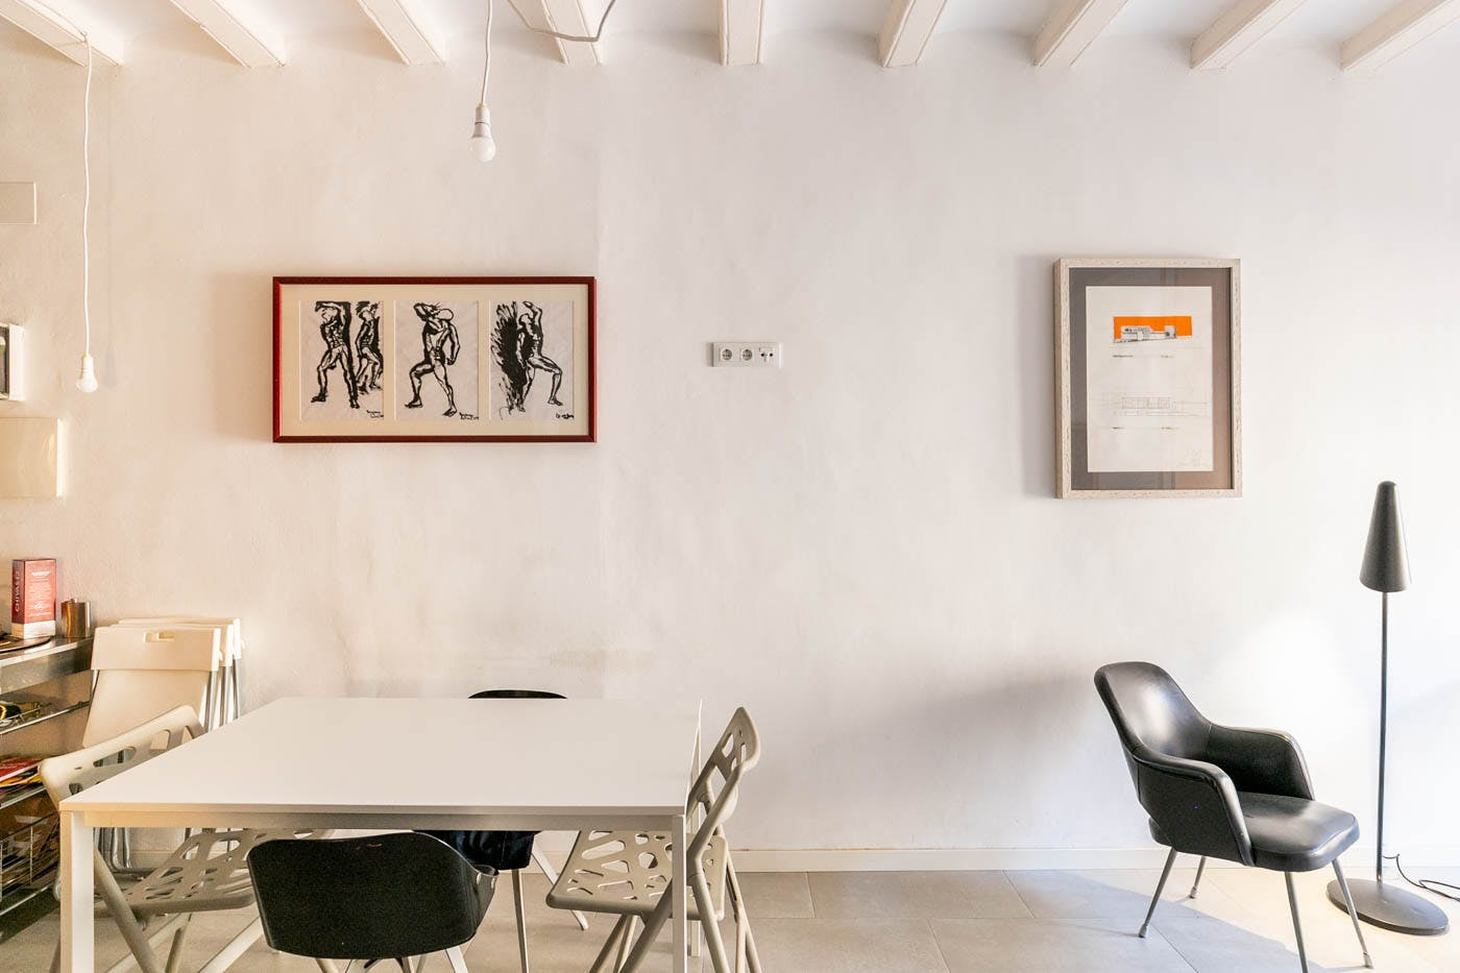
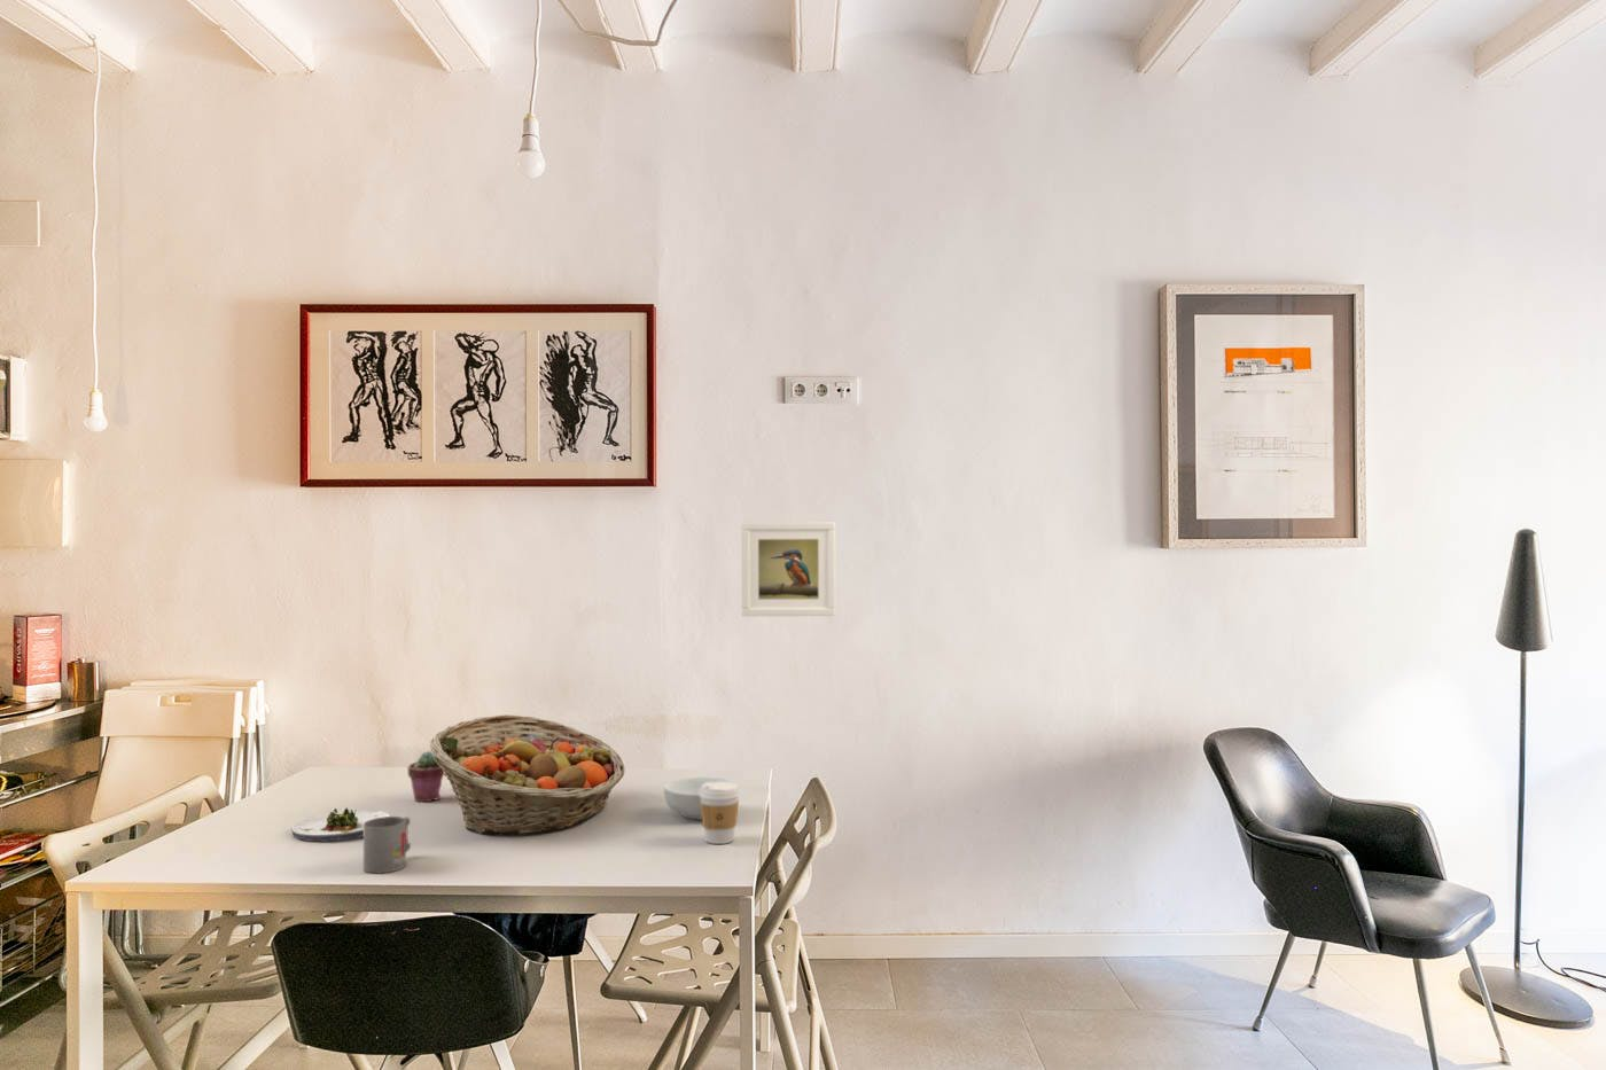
+ mug (390, 841)
+ fruit basket (530, 769)
+ salad plate (340, 819)
+ coffee cup (719, 811)
+ cereal bowl (700, 799)
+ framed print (788, 568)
+ potted succulent (426, 774)
